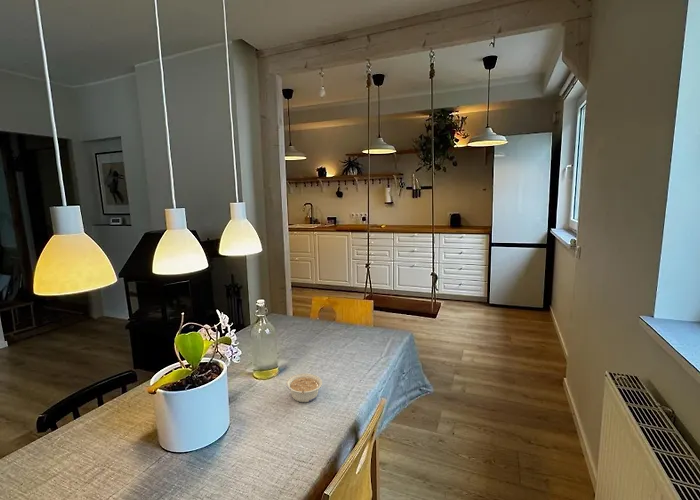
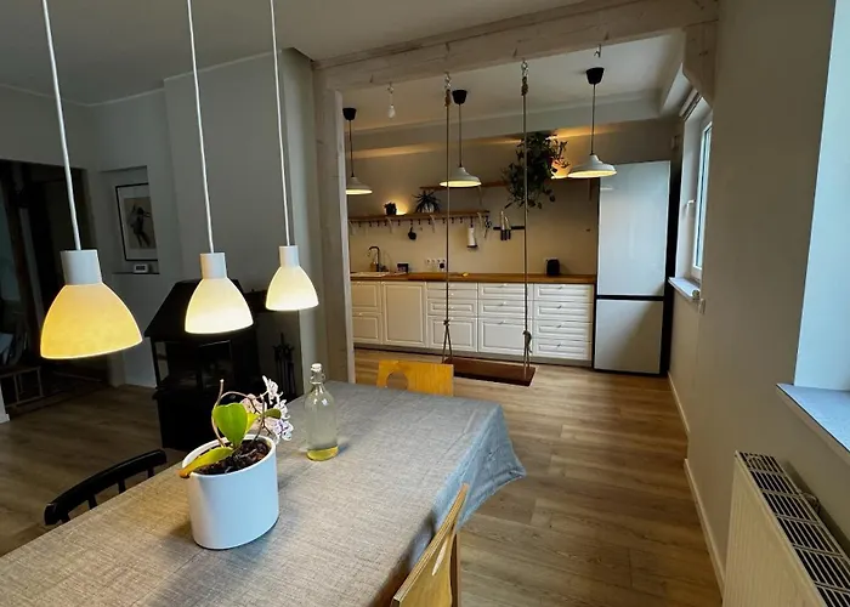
- legume (305, 388)
